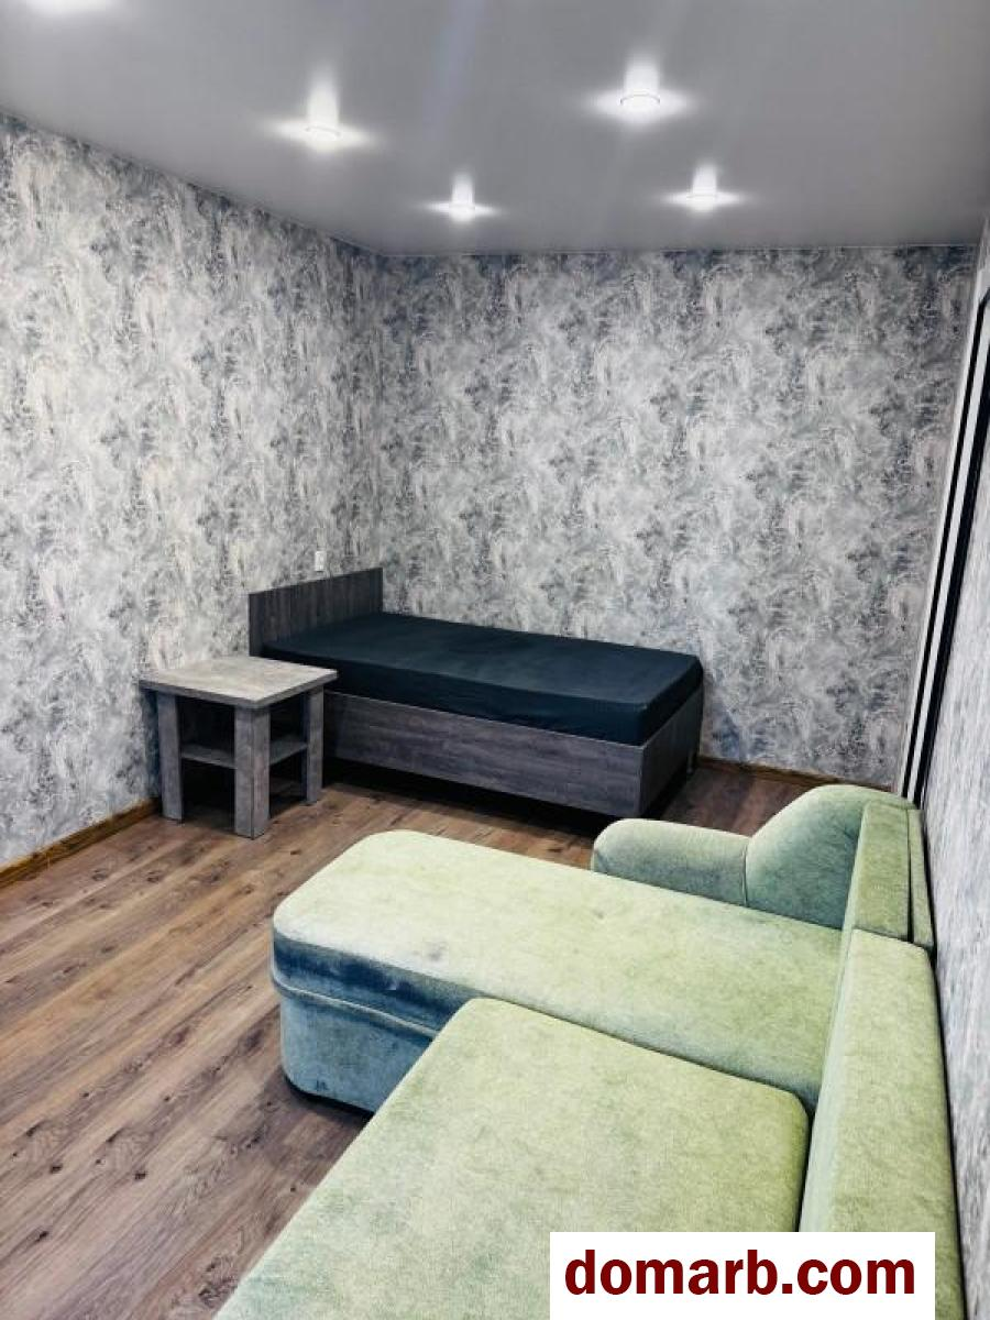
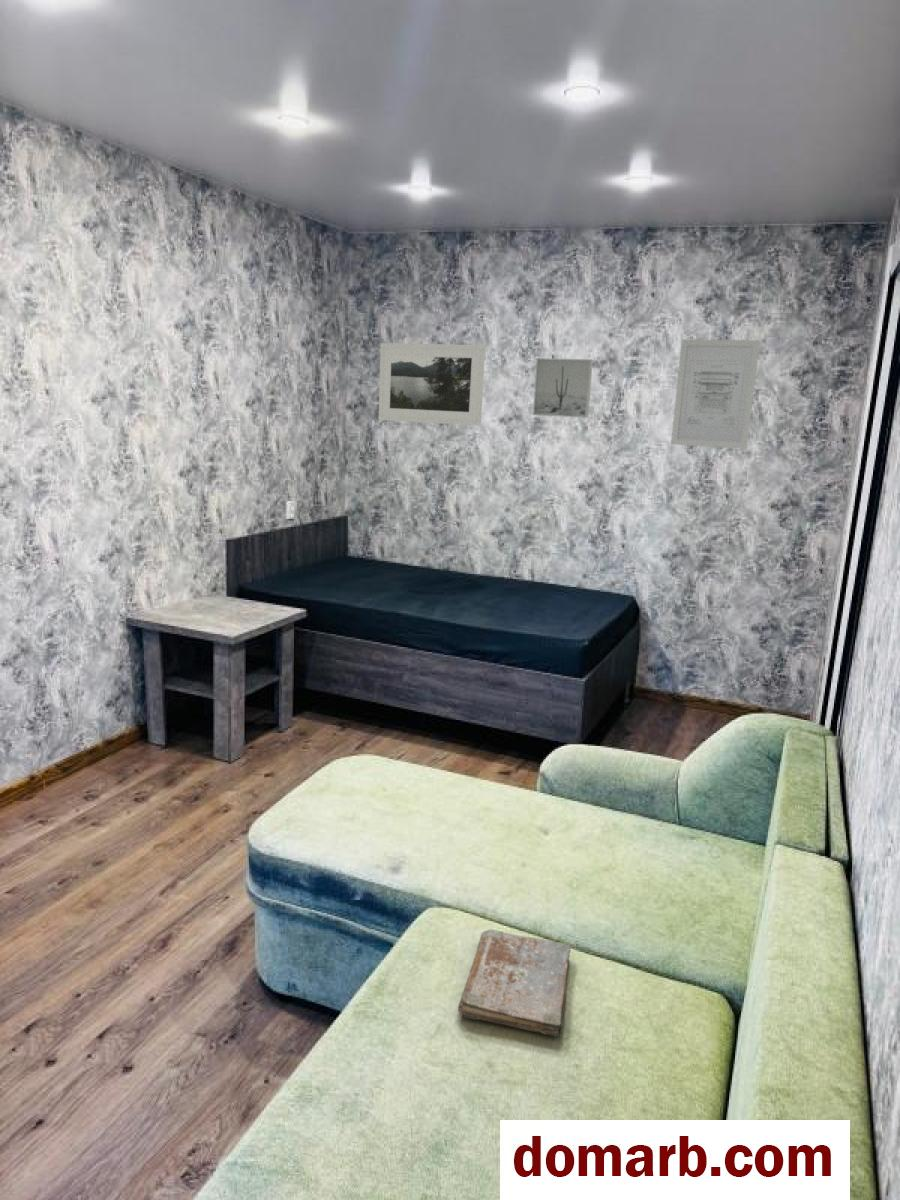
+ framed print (430, 383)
+ wall art (562, 387)
+ wall art (714, 393)
+ book (518, 977)
